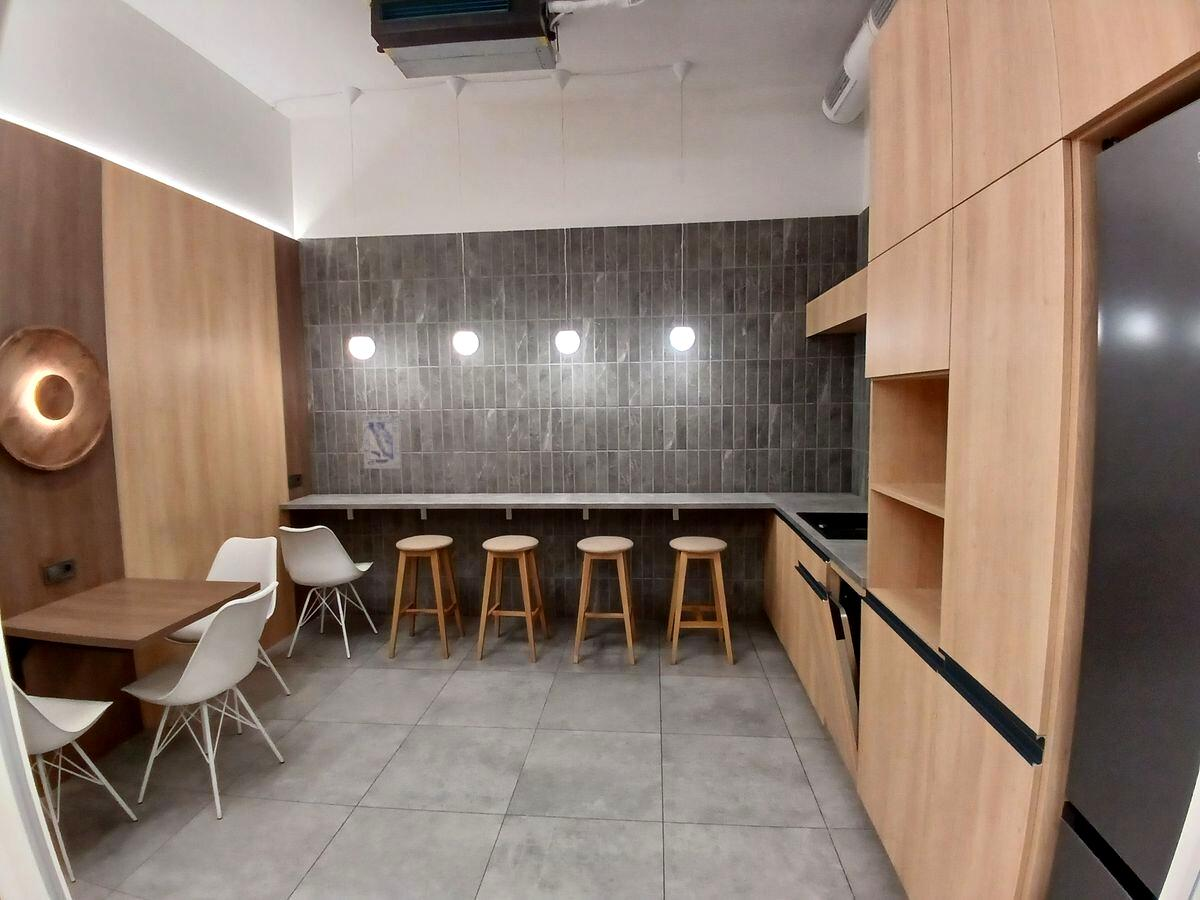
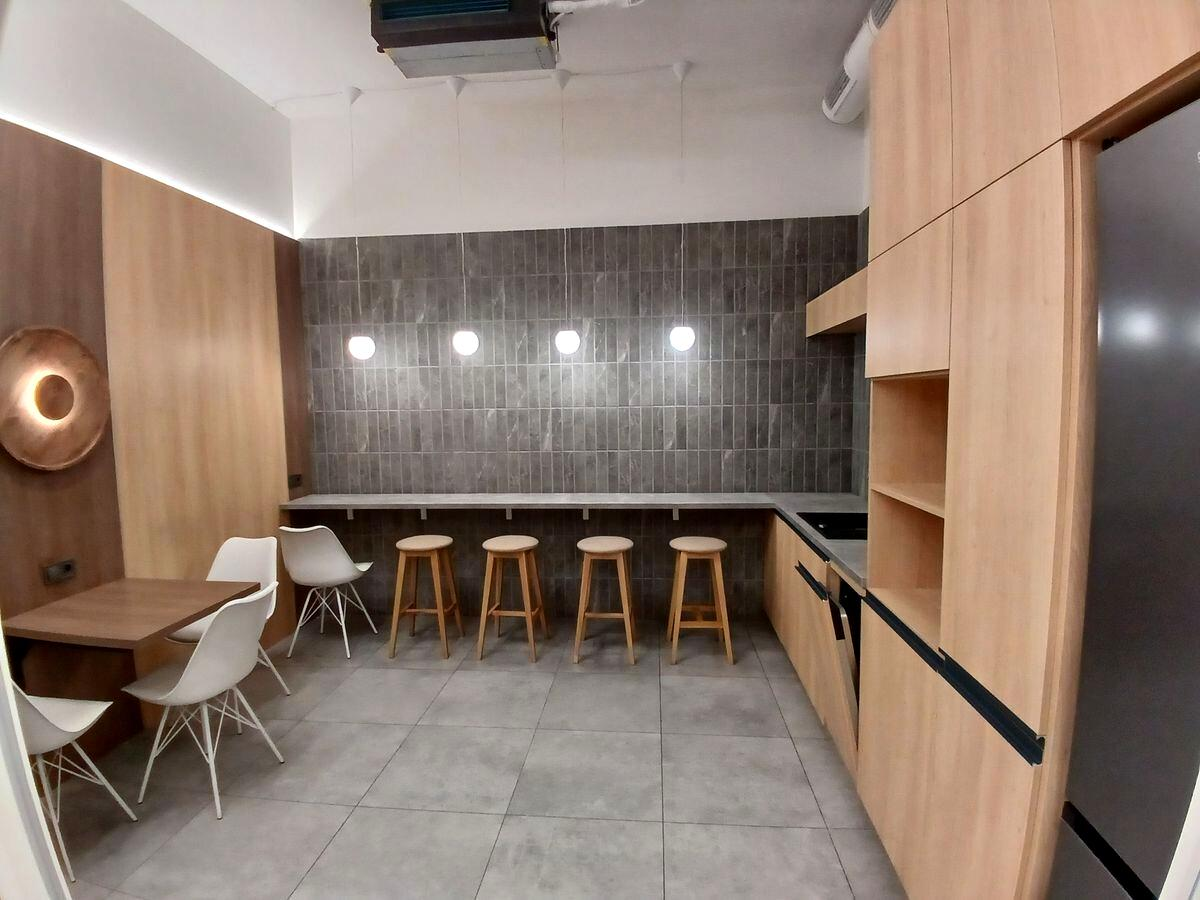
- wall art (381, 441)
